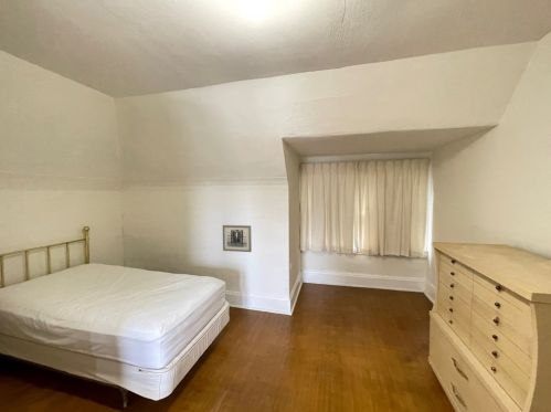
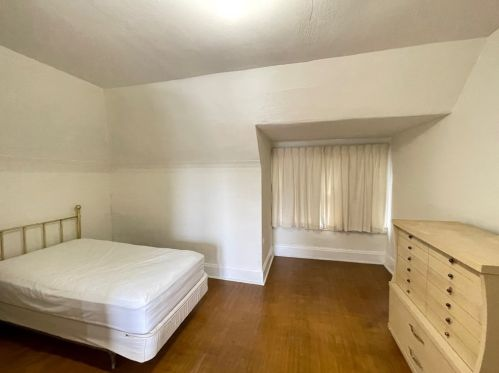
- wall art (236, 237)
